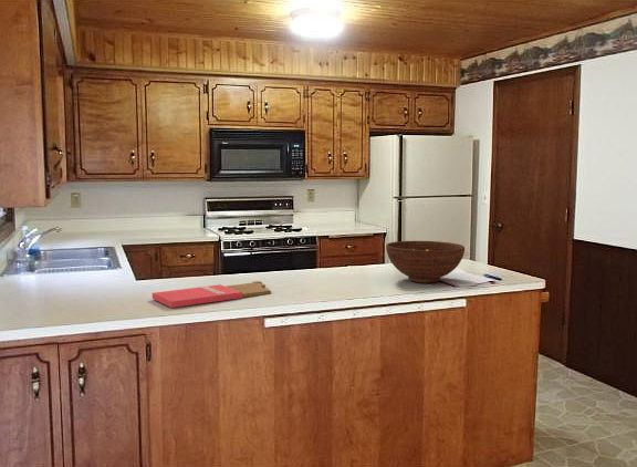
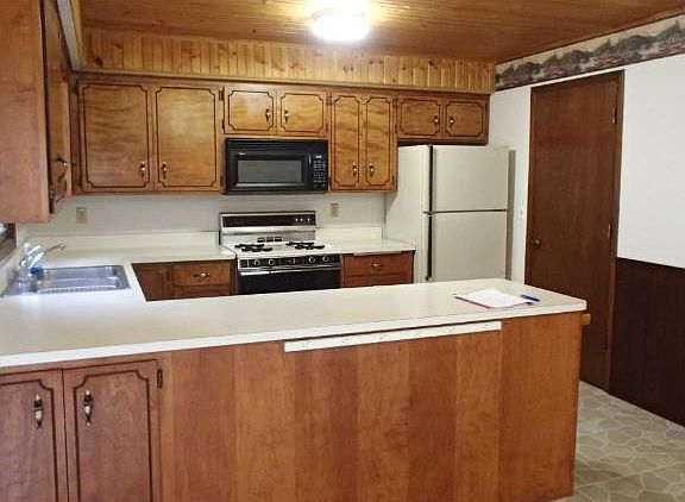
- cutting board (219, 291)
- fruit bowl (424, 262)
